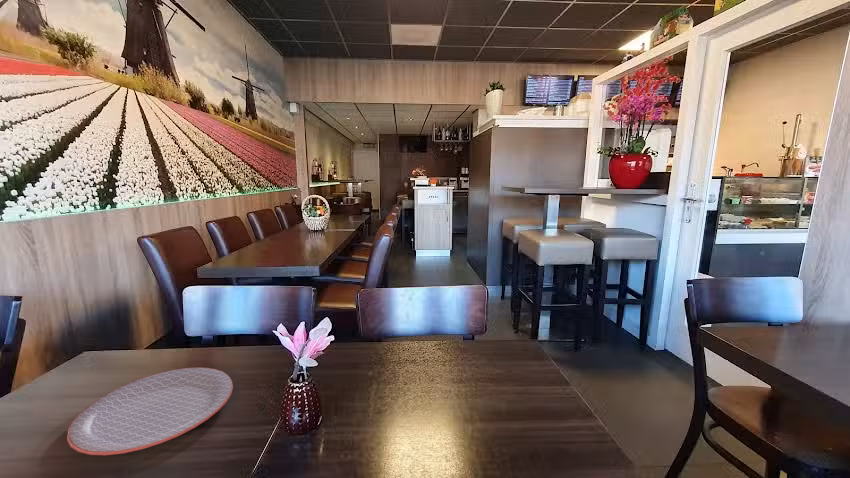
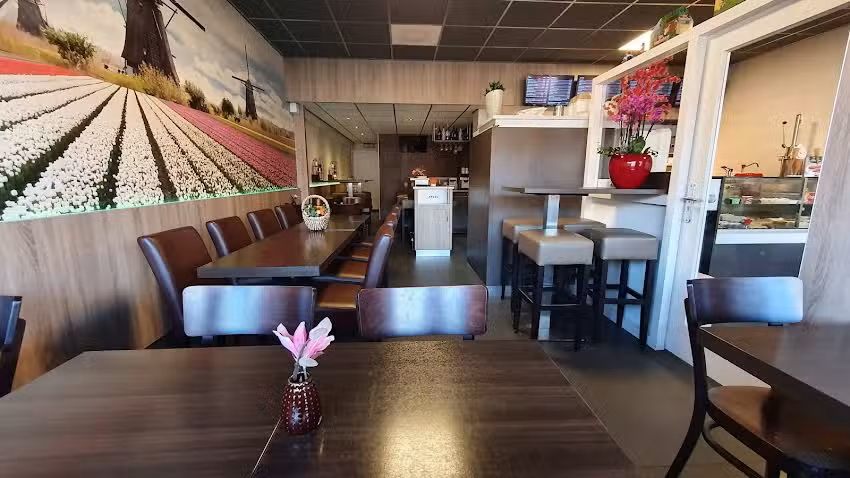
- plate (159, 407)
